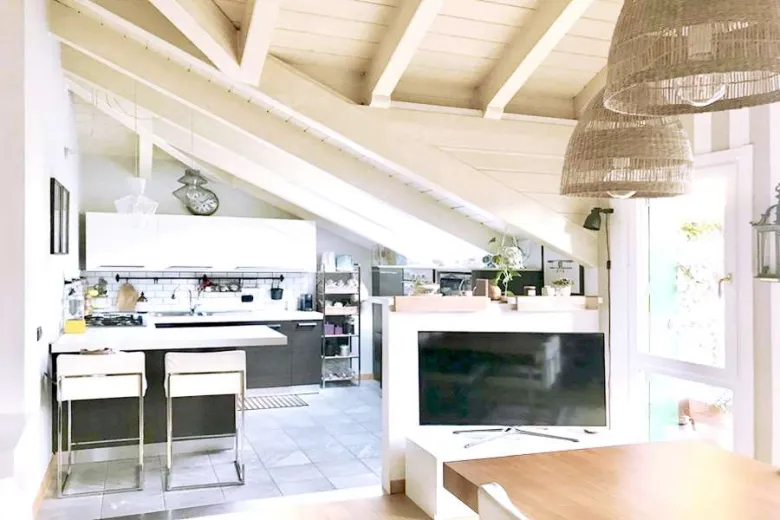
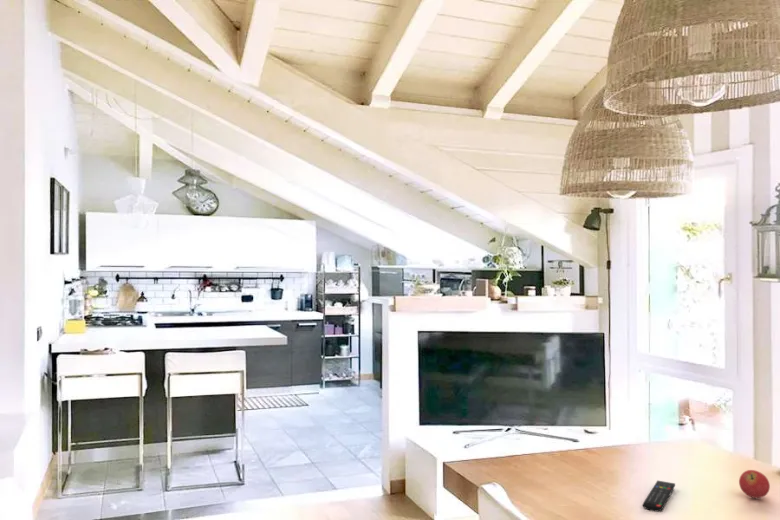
+ fruit (754, 484)
+ remote control (659, 495)
